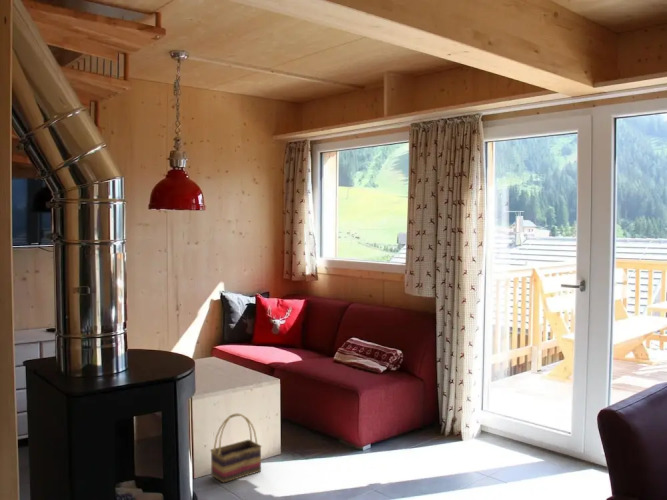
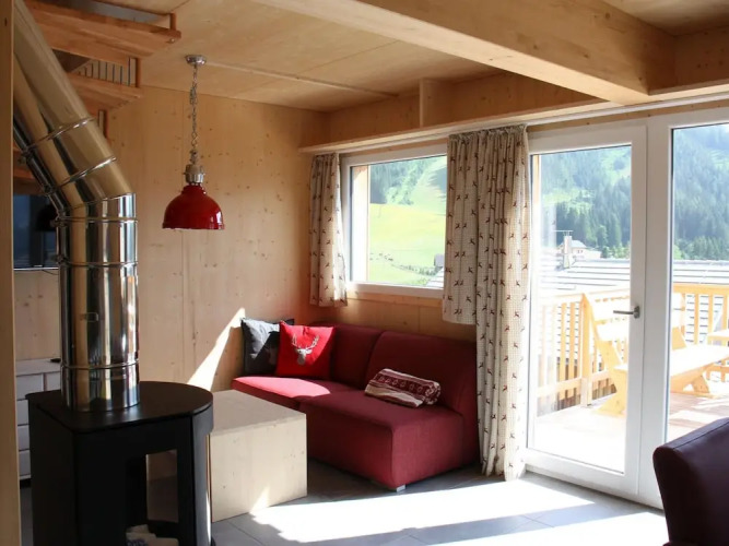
- basket (236, 443)
